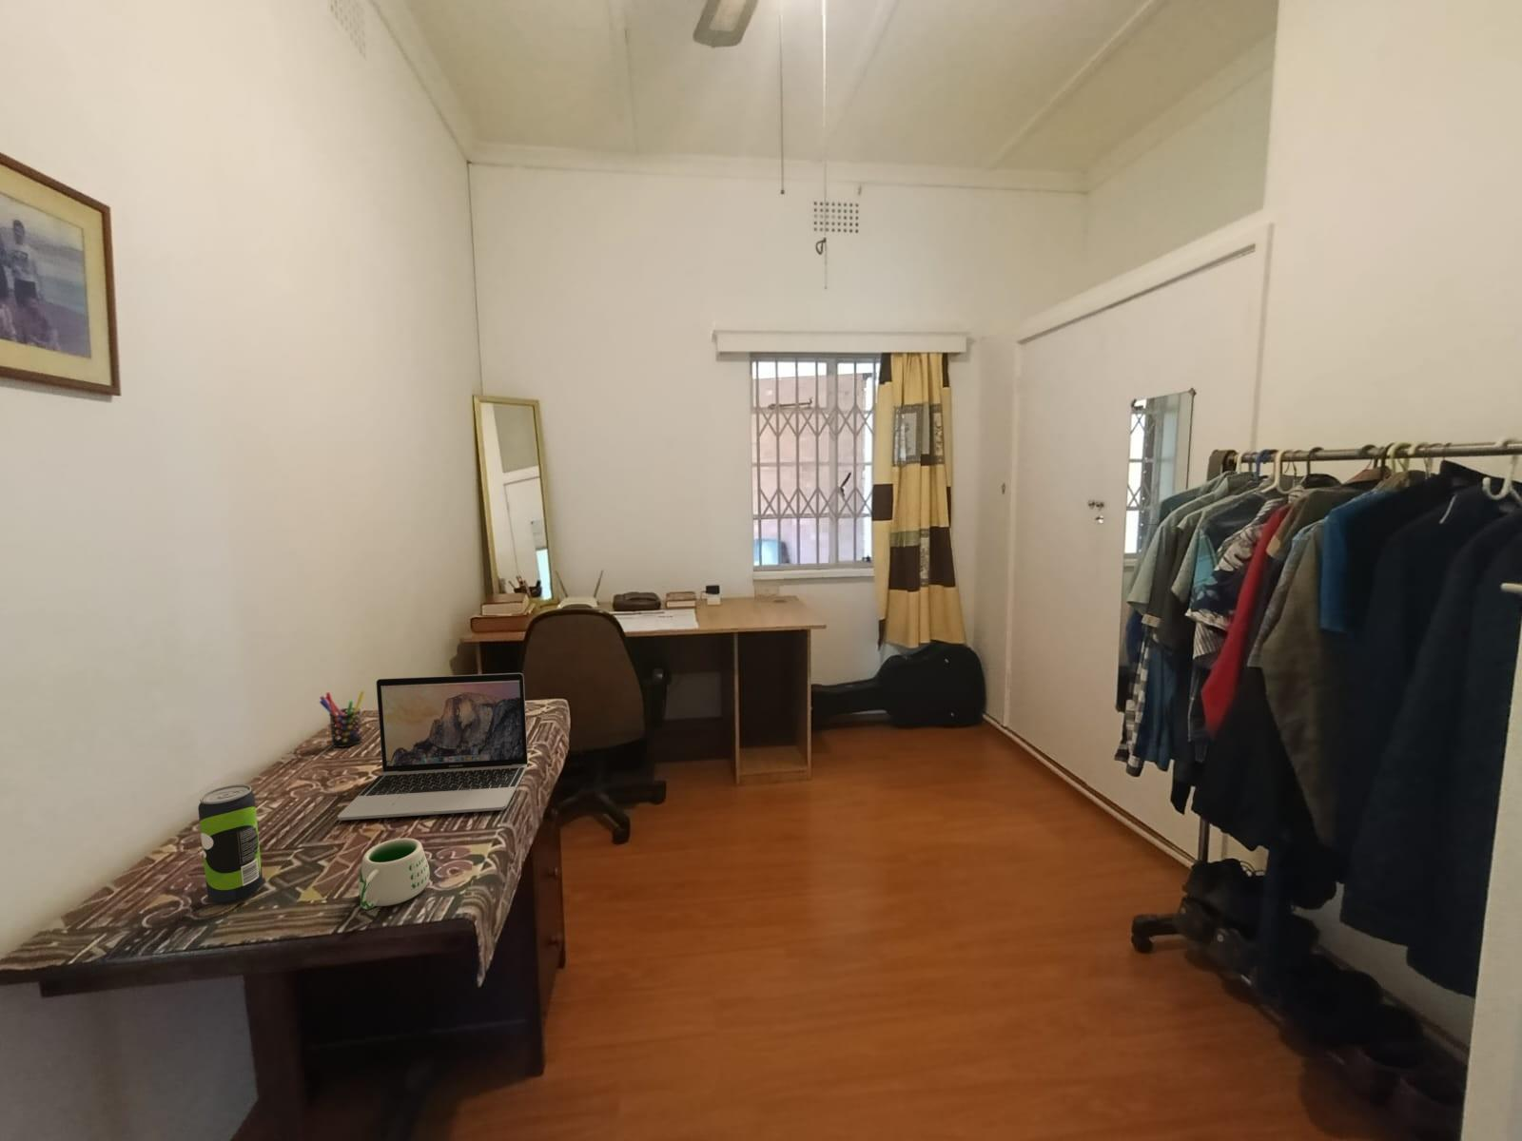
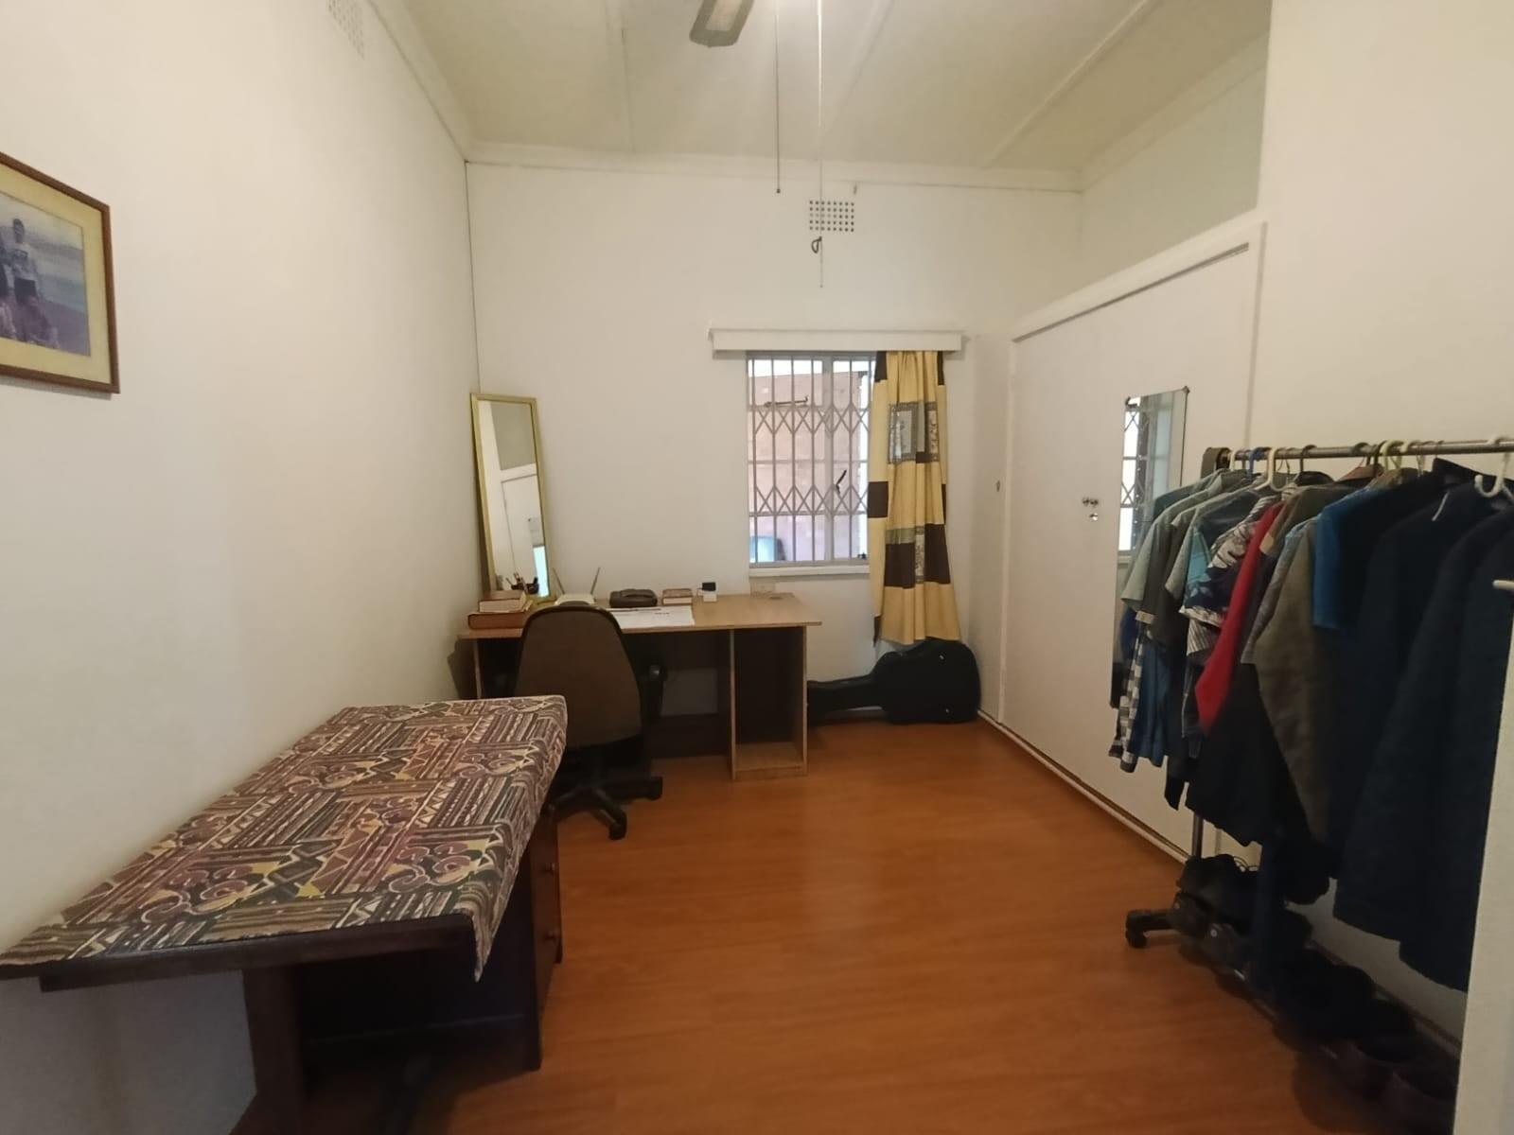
- beverage can (231, 844)
- laptop (437, 742)
- mug (387, 876)
- pen holder (344, 717)
